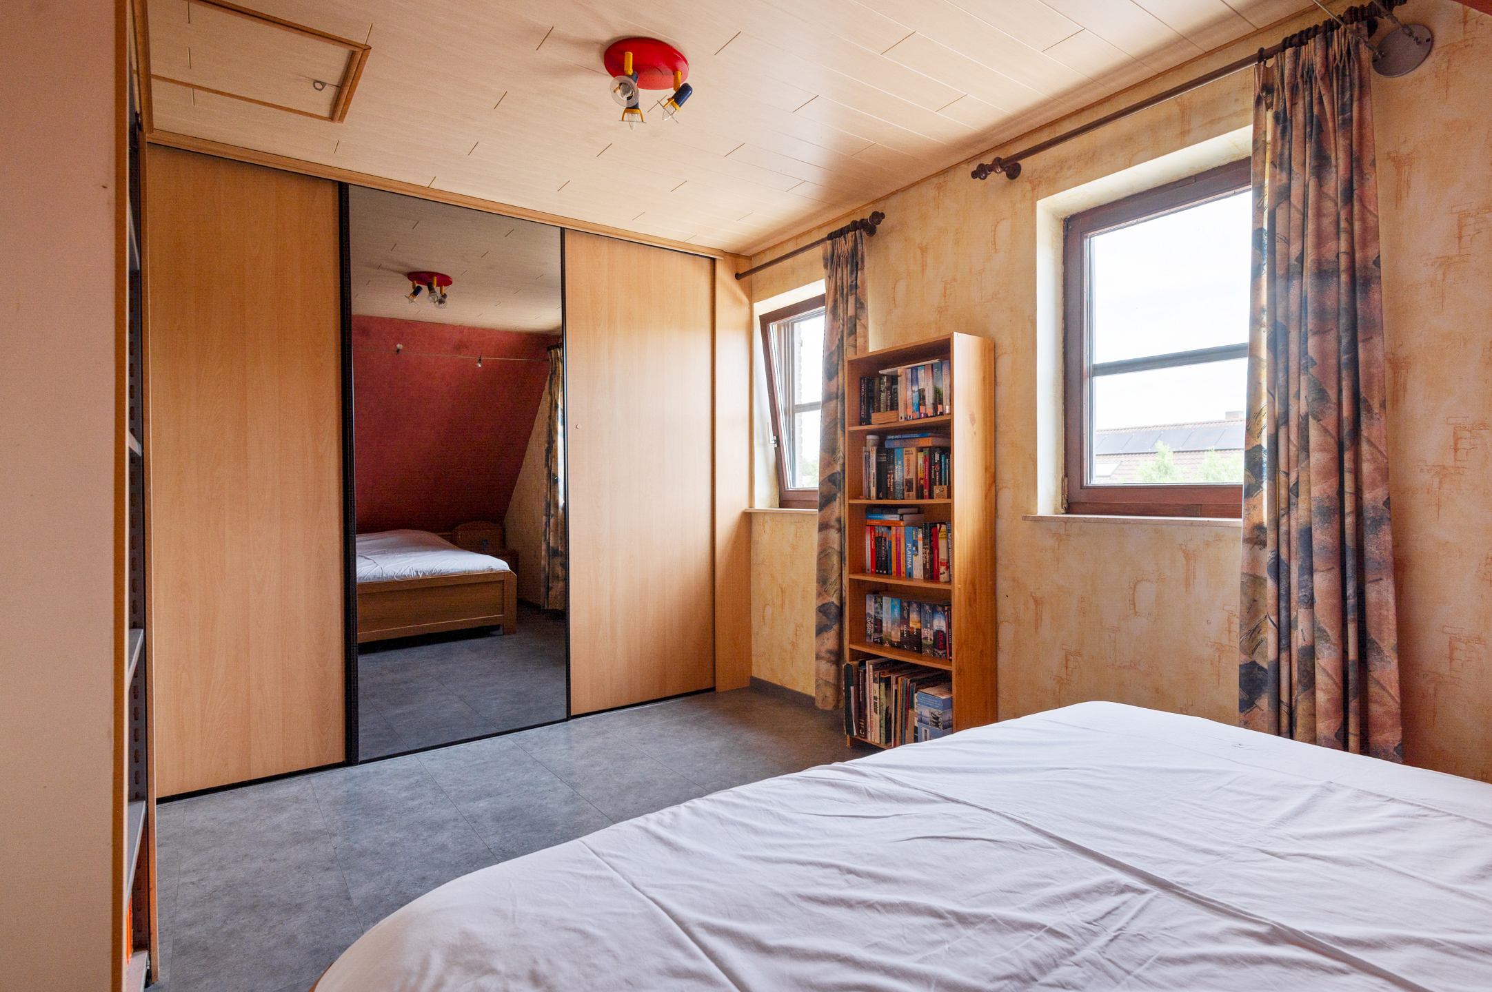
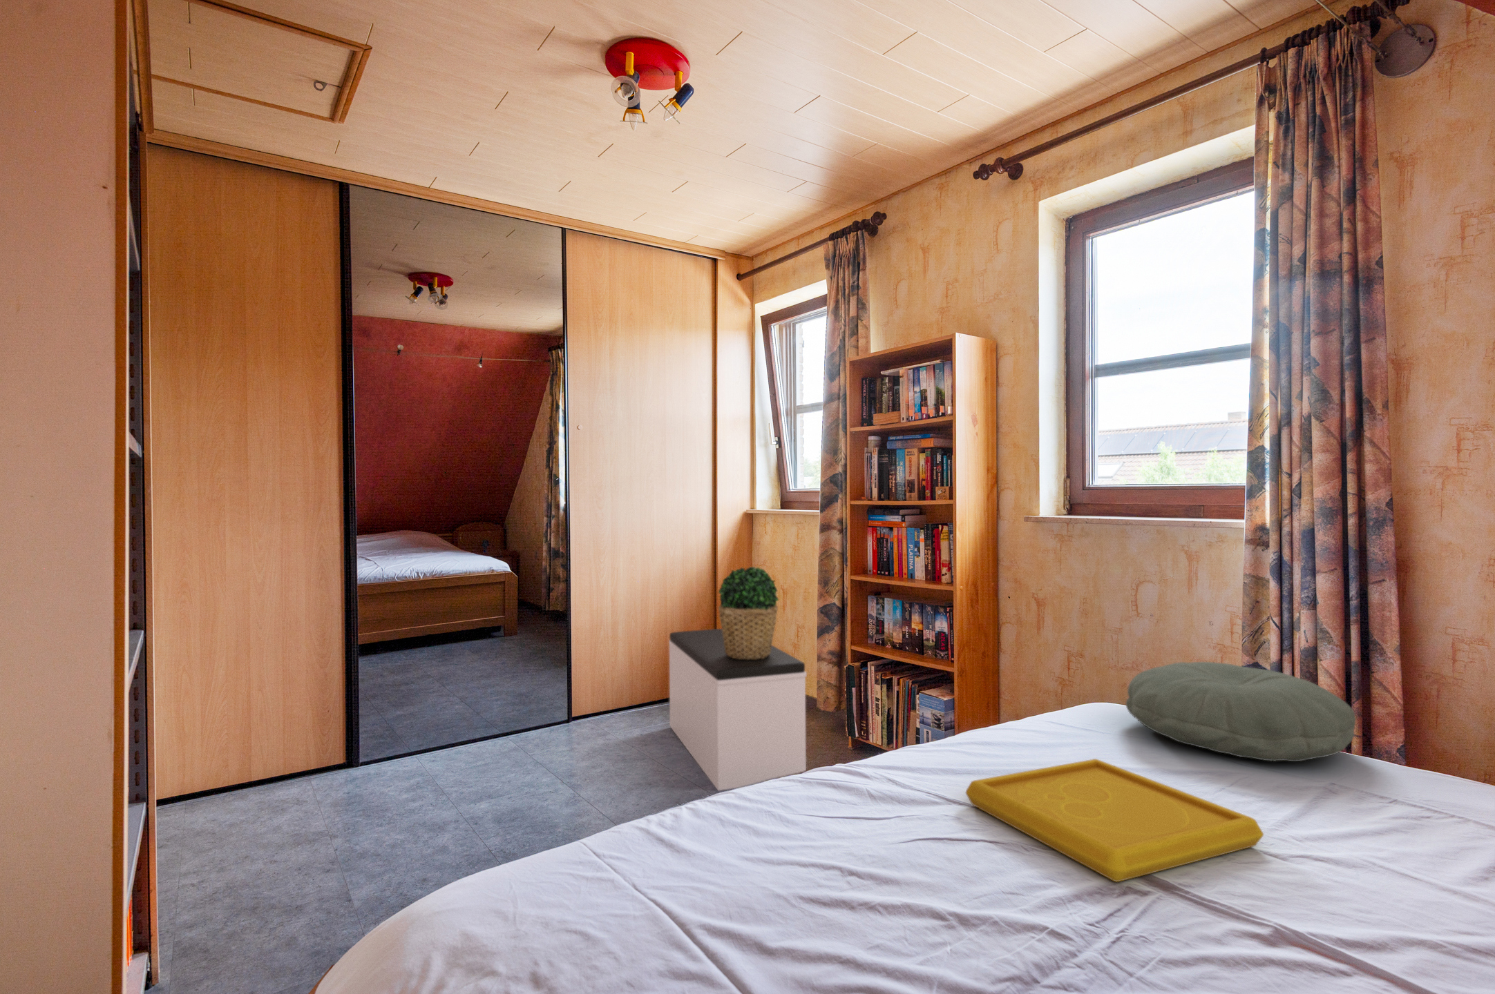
+ pillow (1232, 706)
+ serving tray (1104, 811)
+ potted plant (748, 611)
+ bench (730, 697)
